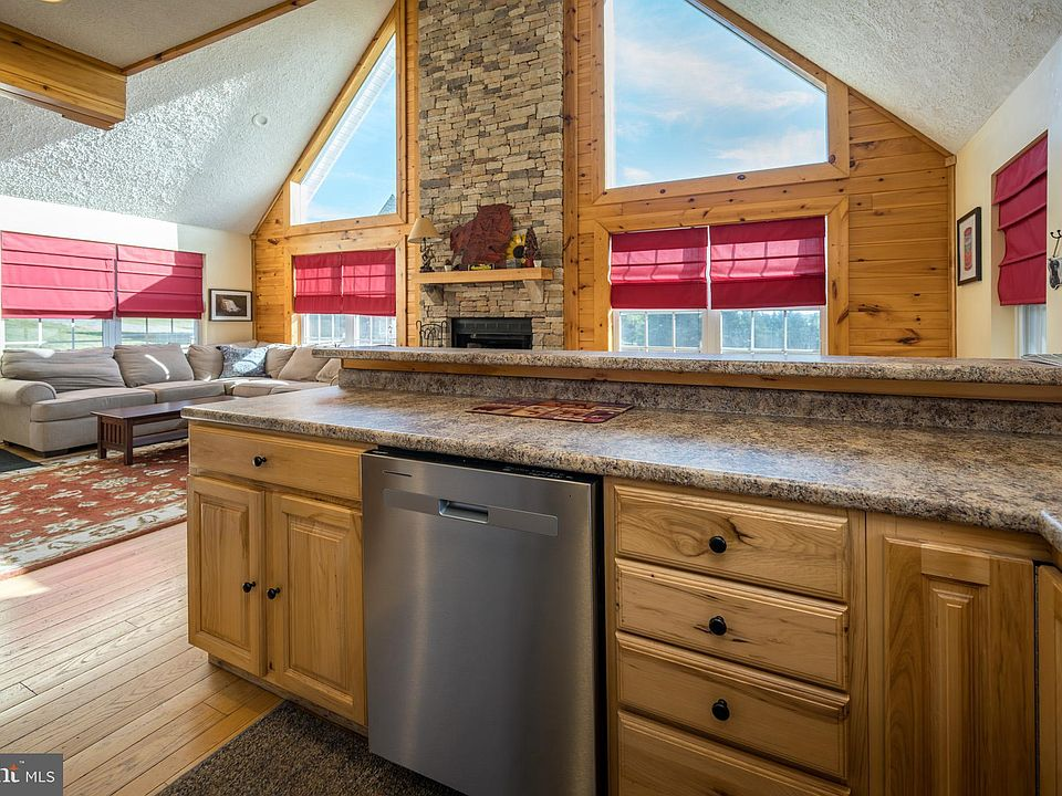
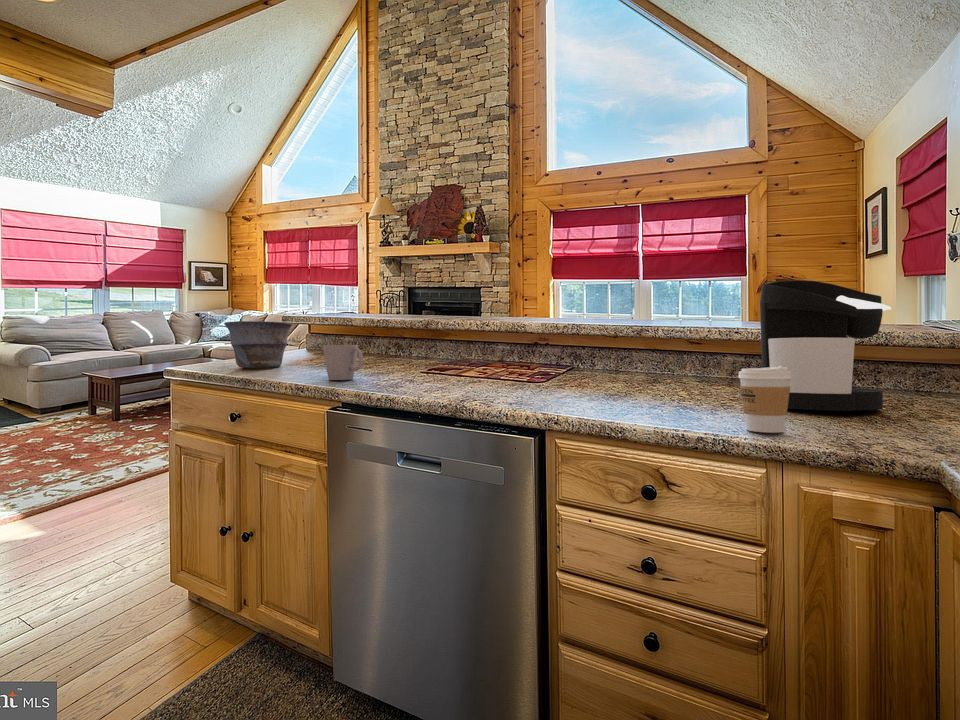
+ bowl (259, 345)
+ mug (345, 362)
+ coffee maker (822, 342)
+ coffee cup (764, 398)
